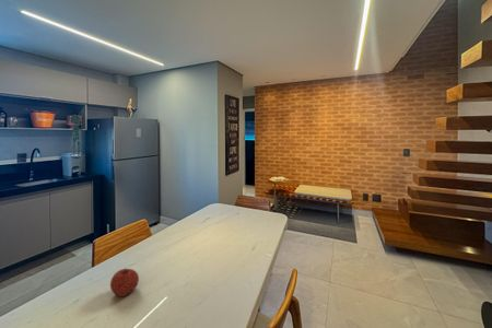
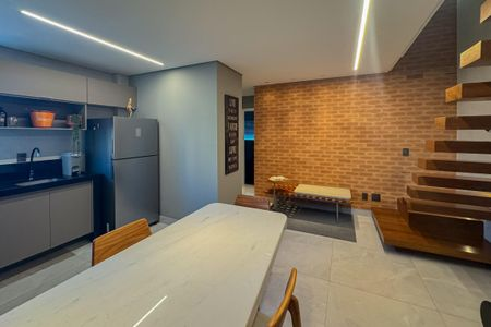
- fruit (125, 280)
